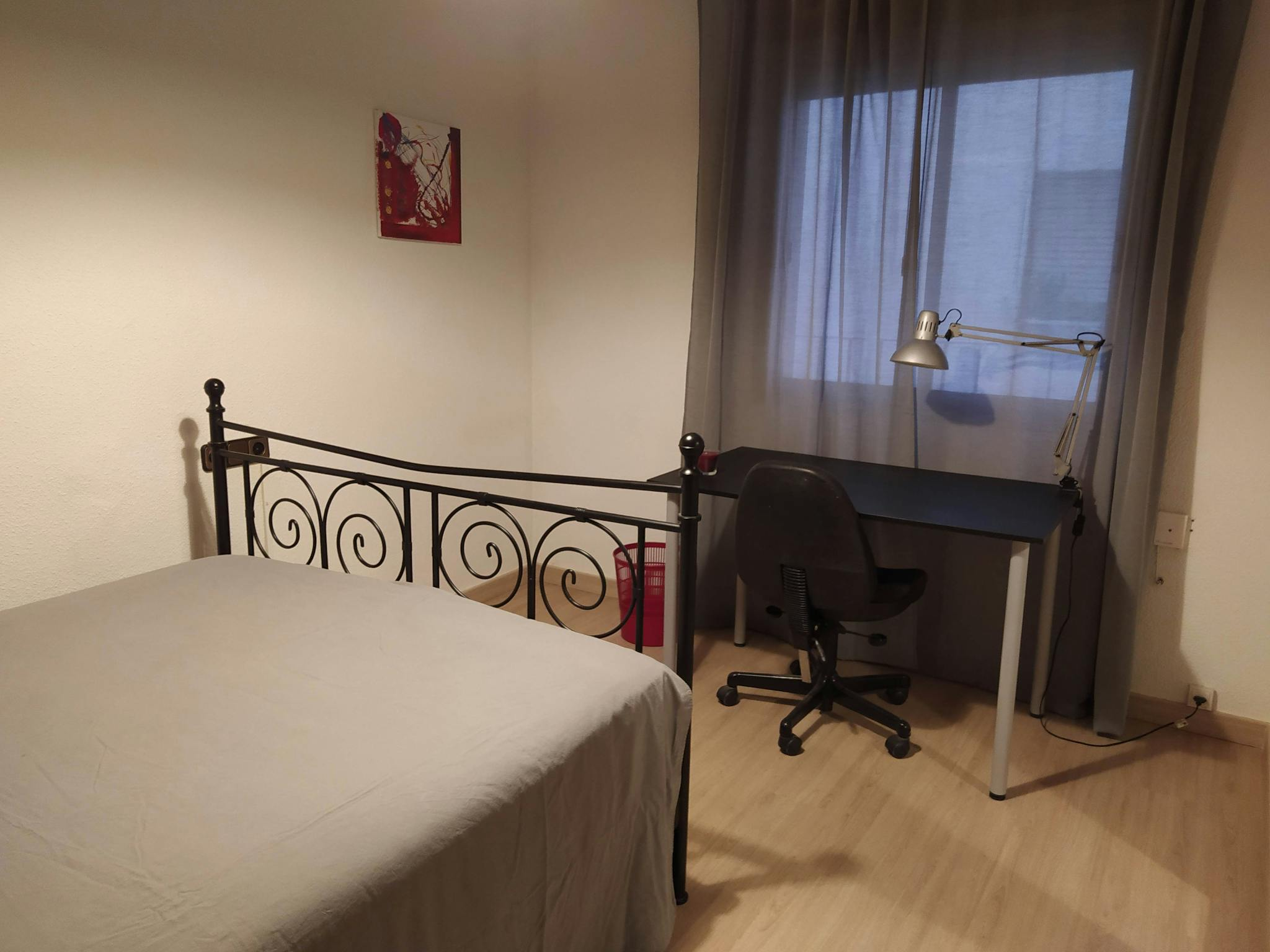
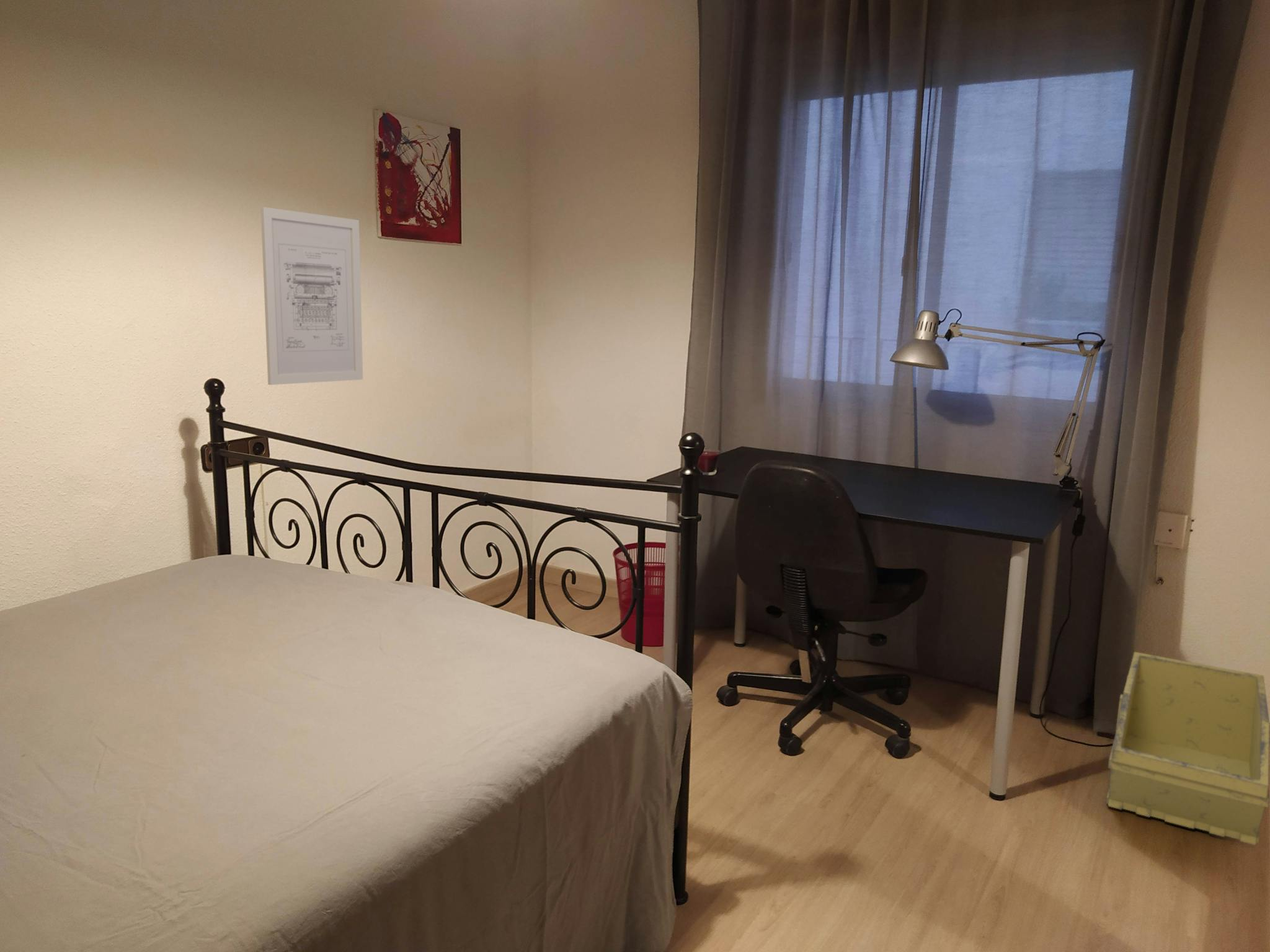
+ storage bin (1188, 744)
+ wall art (315, 299)
